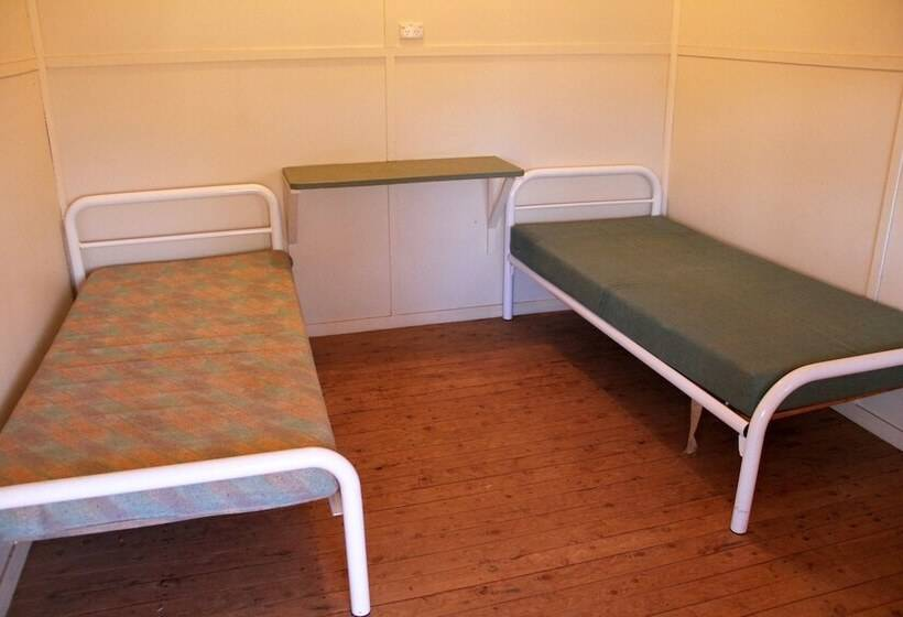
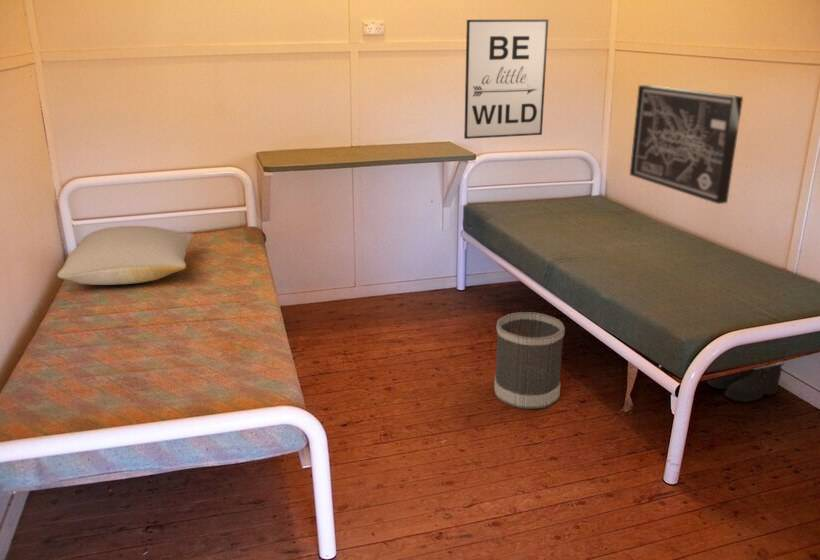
+ wall art (680, 140)
+ boots (747, 371)
+ wastebasket (528, 359)
+ pillow (132, 253)
+ wall art (505, 79)
